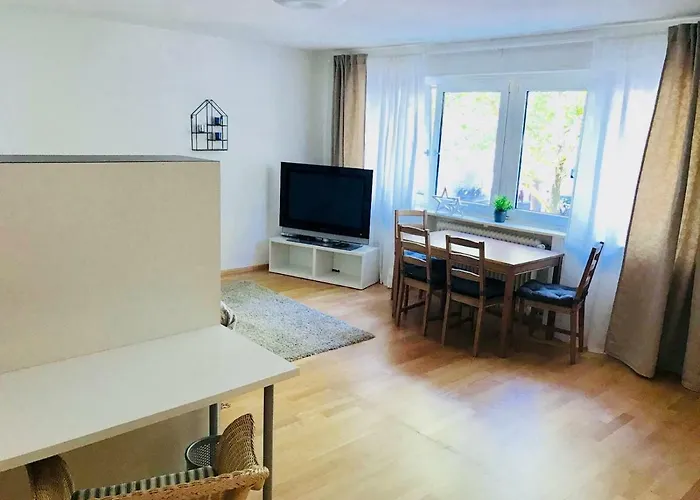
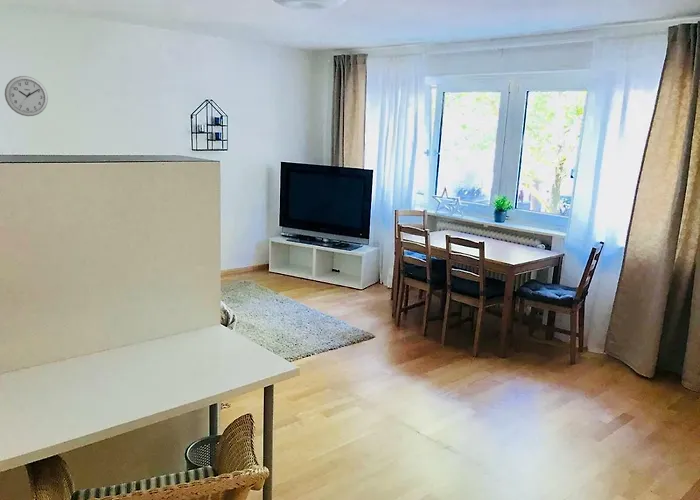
+ wall clock (27, 96)
